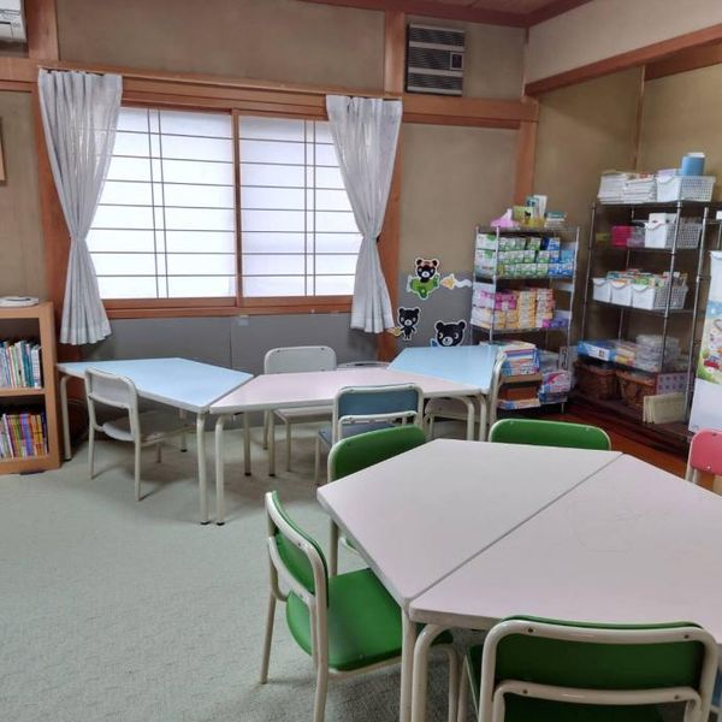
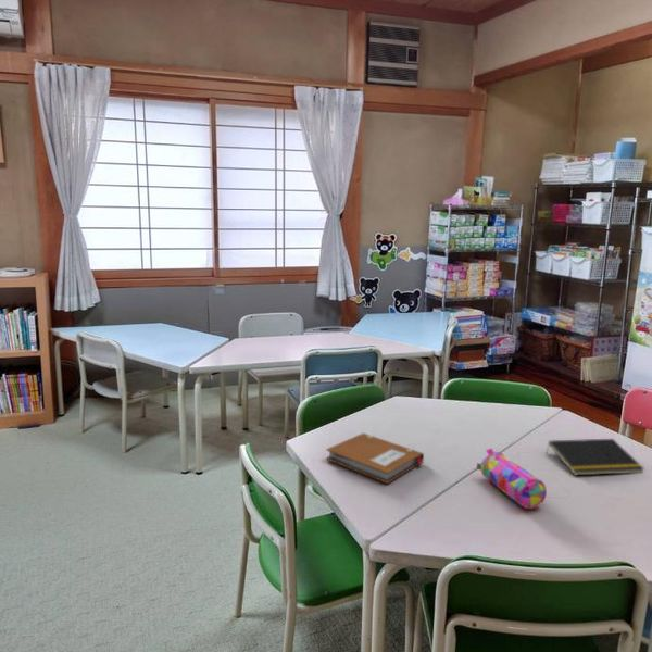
+ notepad (594, 455)
+ pencil case (510, 477)
+ notebook (376, 455)
